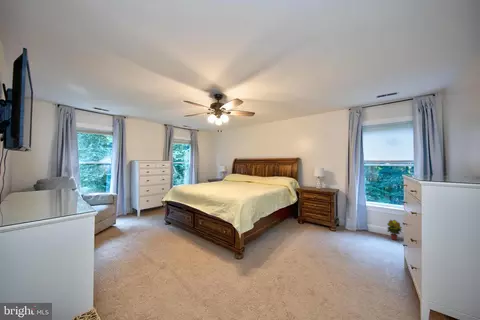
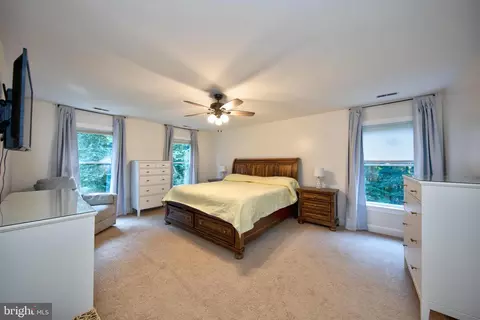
- potted plant (394, 229)
